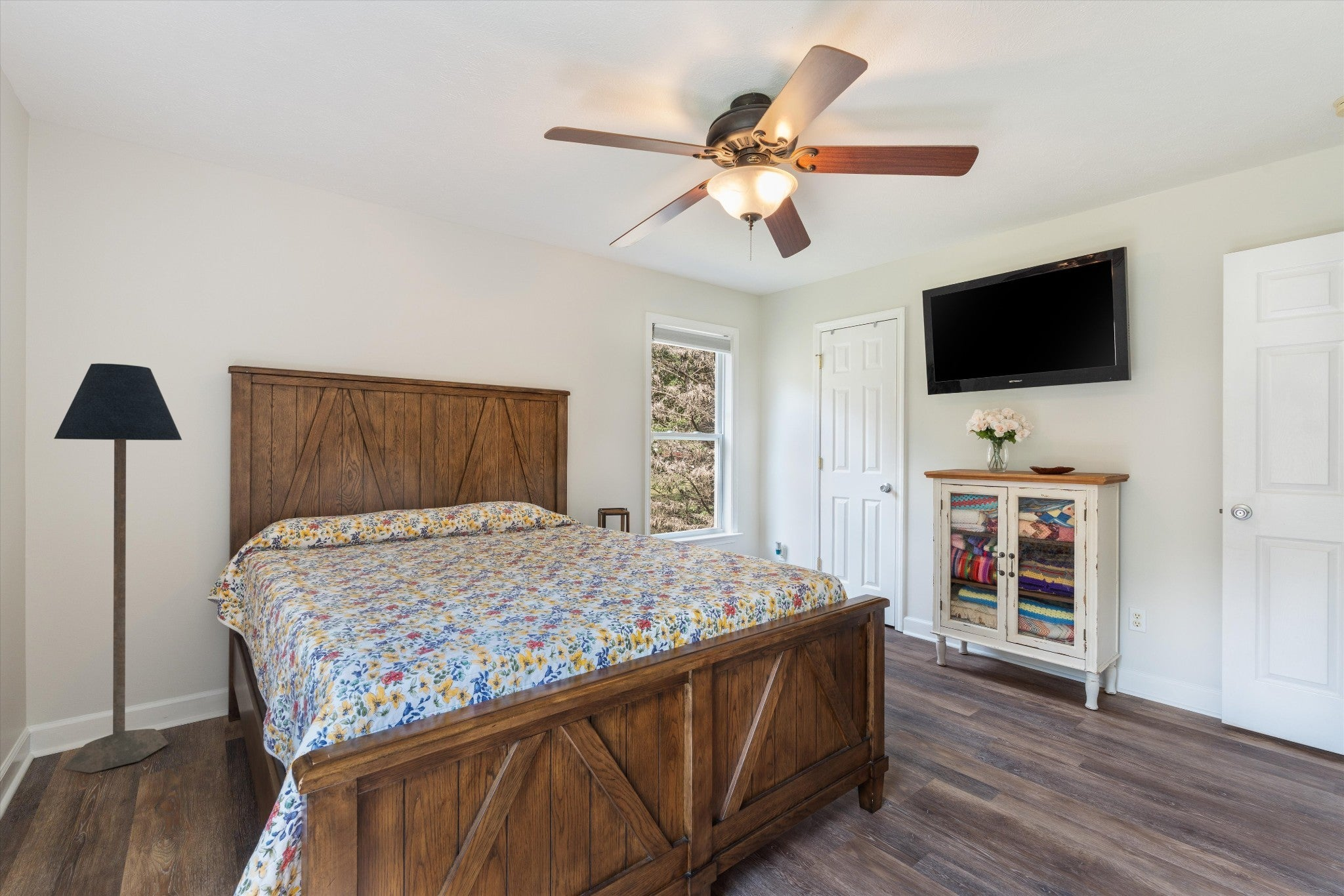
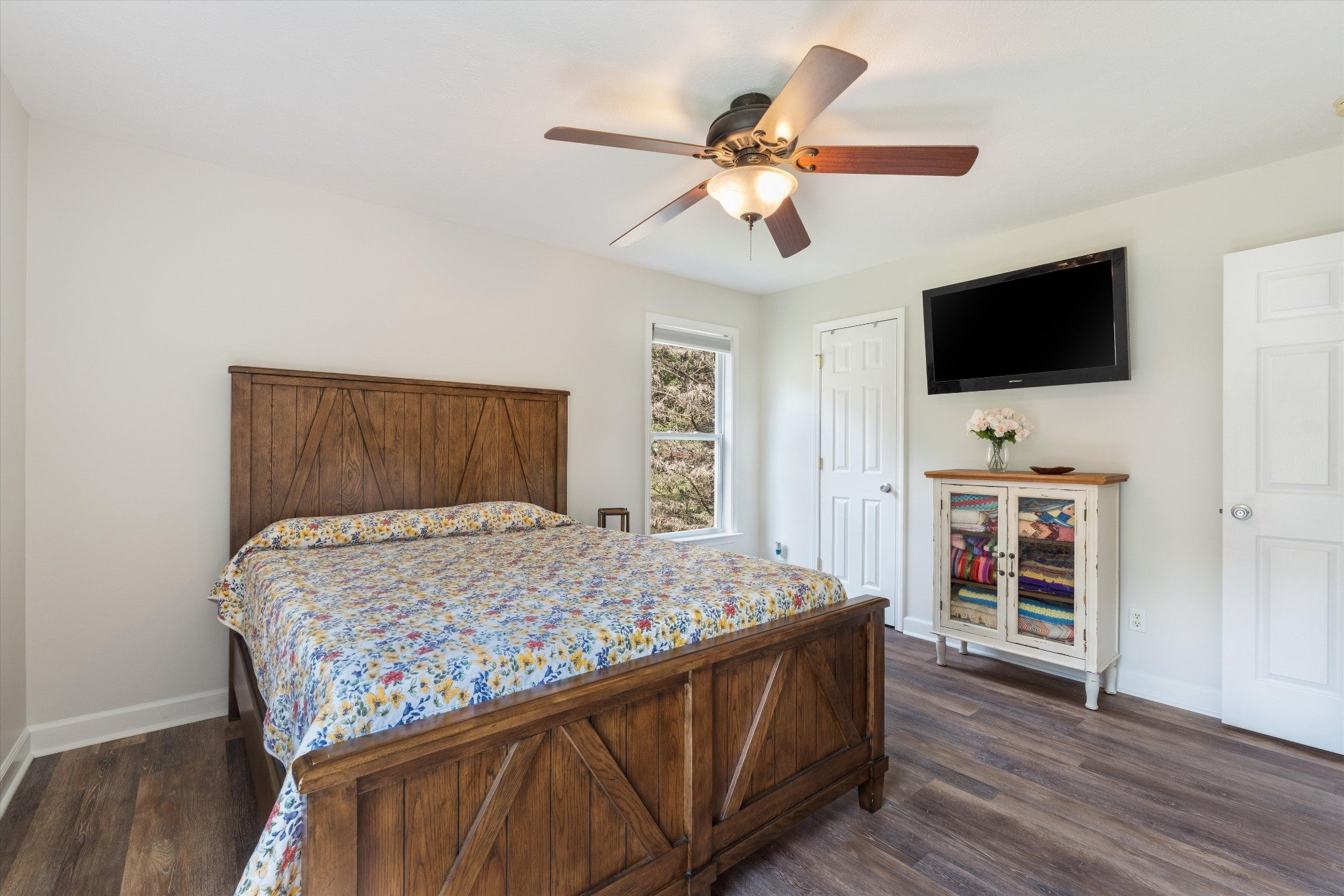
- floor lamp (120, 559)
